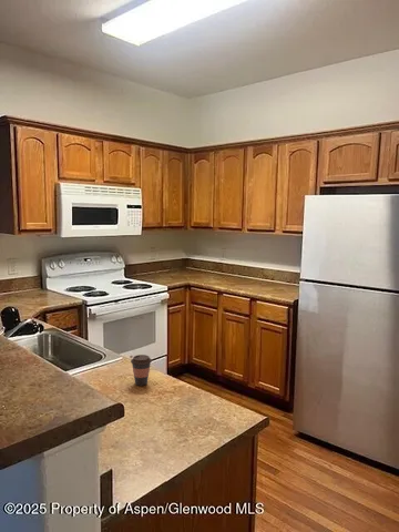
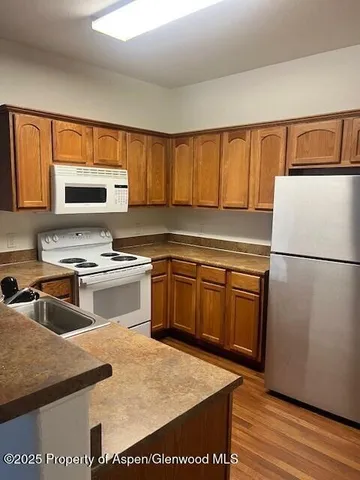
- coffee cup (141, 370)
